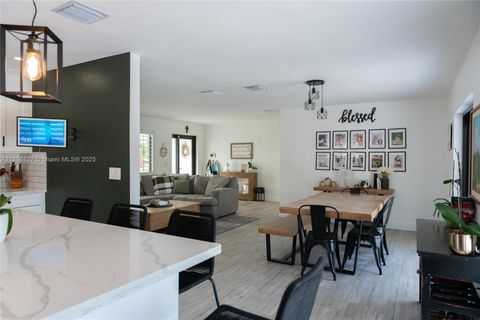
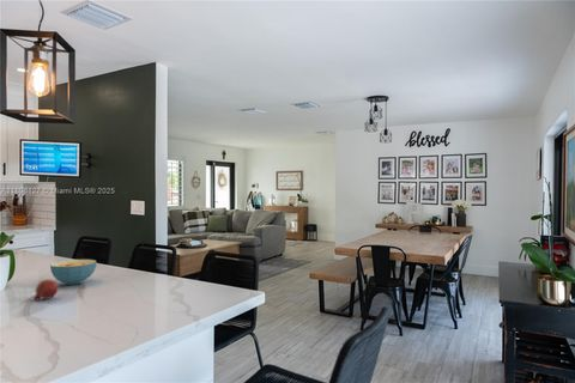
+ cereal bowl (73, 273)
+ fruit (46, 288)
